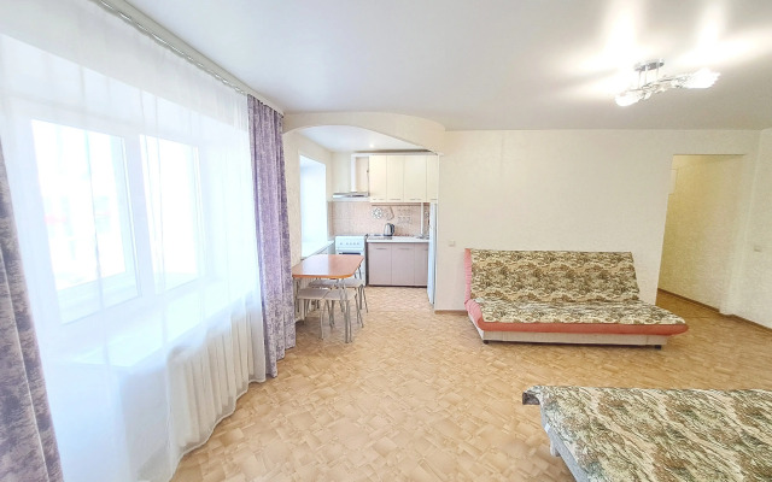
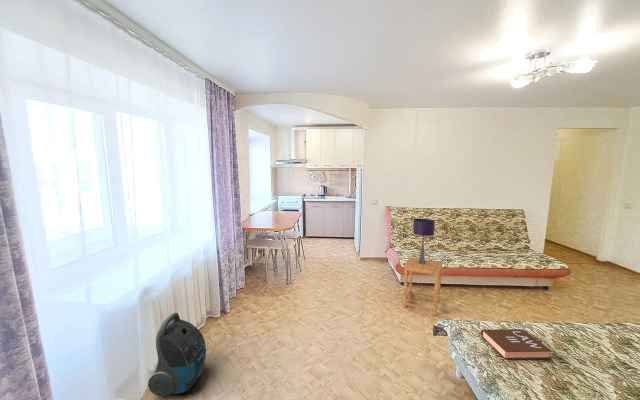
+ table lamp (422, 241)
+ vacuum cleaner (180, 349)
+ book (513, 342)
+ side table (418, 292)
